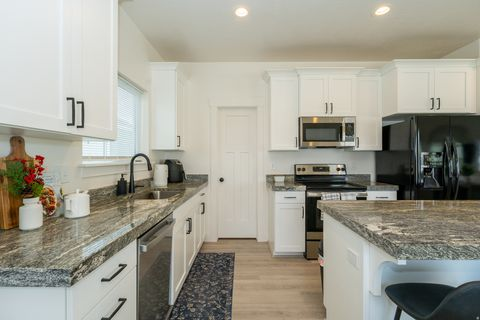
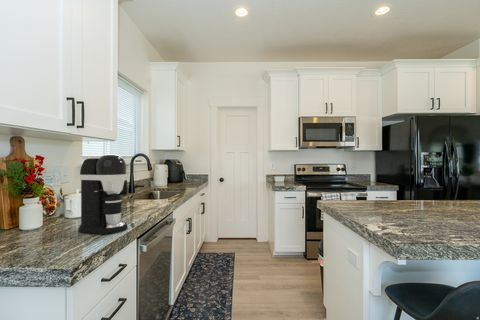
+ coffee maker (103, 191)
